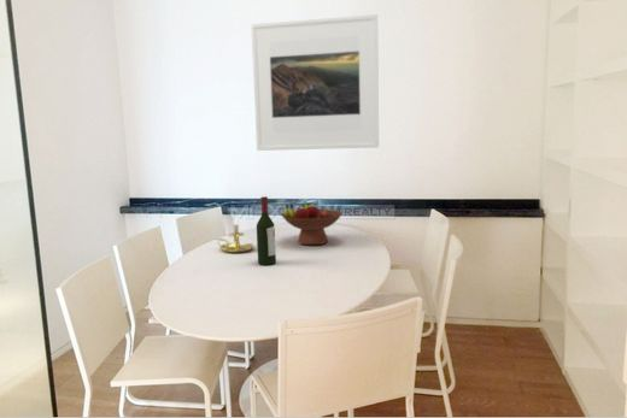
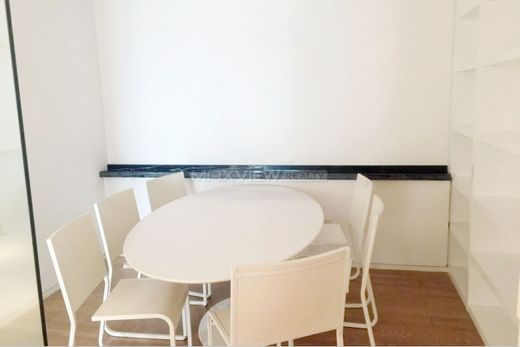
- fruit bowl (311, 222)
- wine bottle (265, 230)
- candle holder (233, 232)
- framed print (315, 86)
